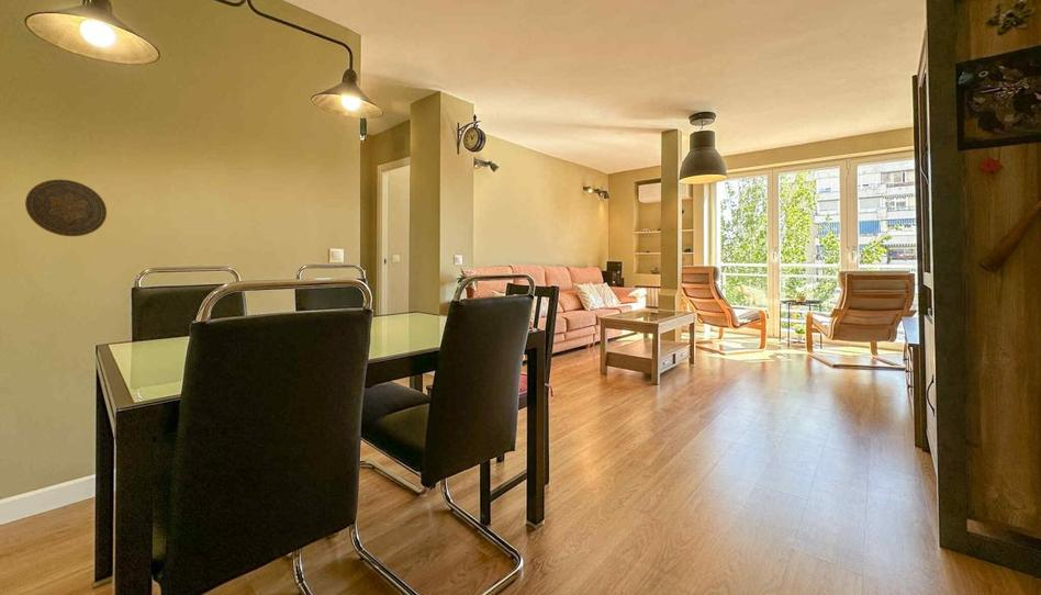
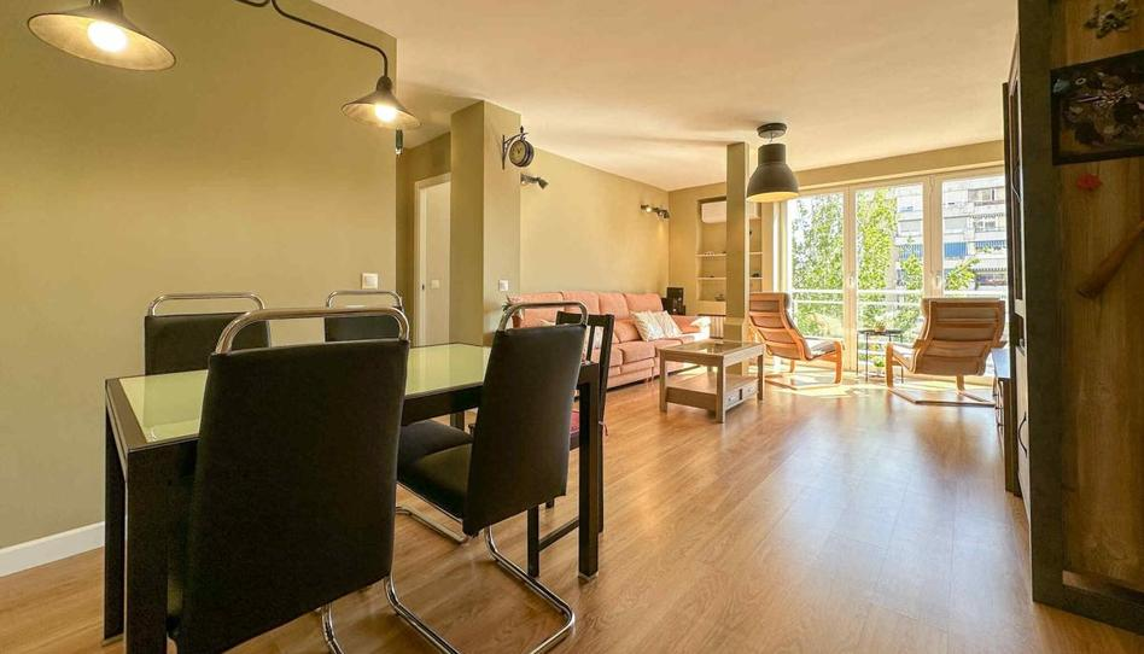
- decorative plate (68, 207)
